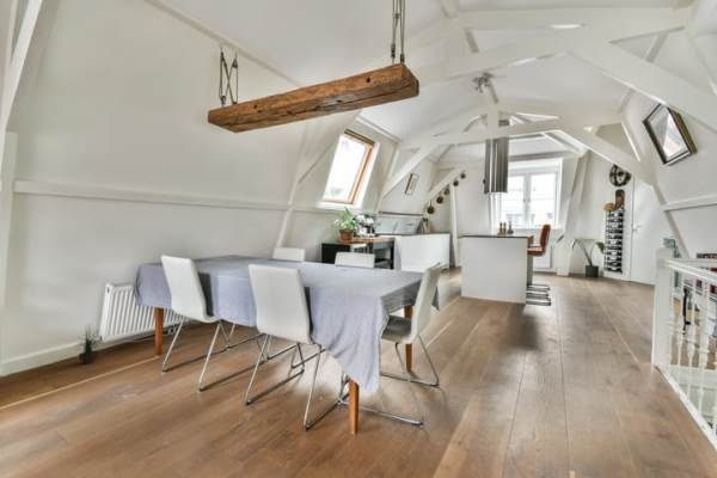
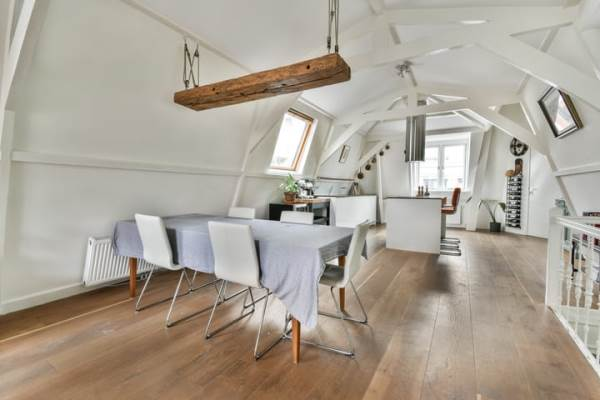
- potted plant (88, 339)
